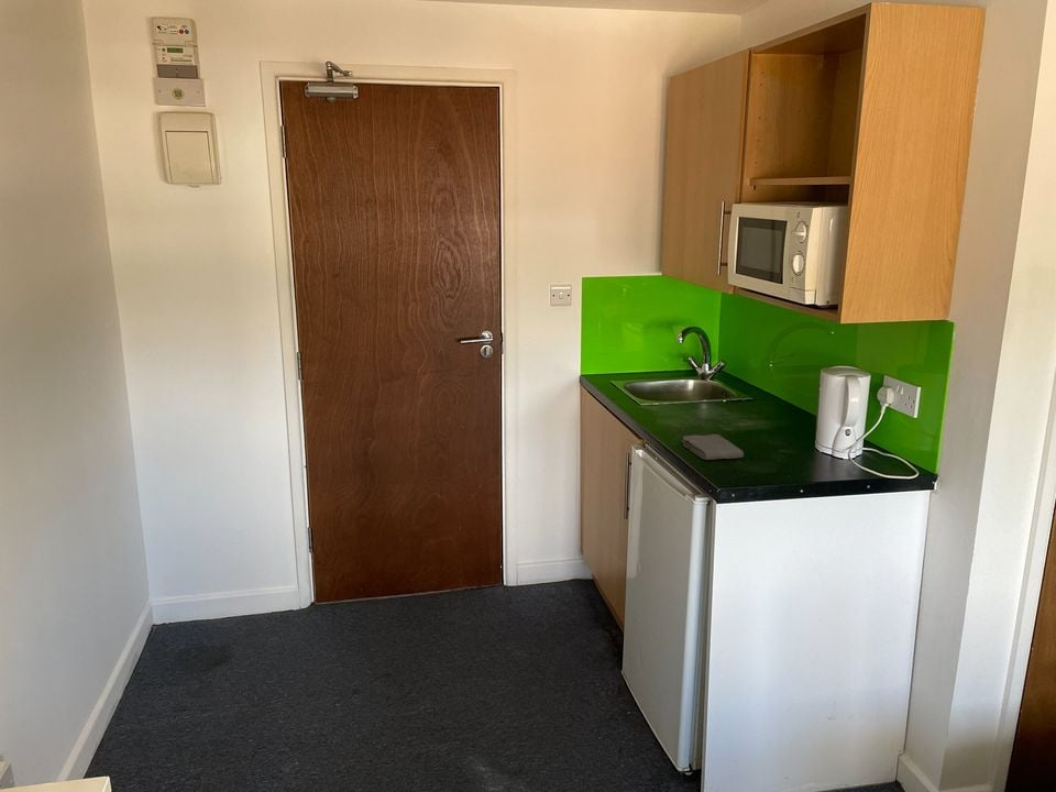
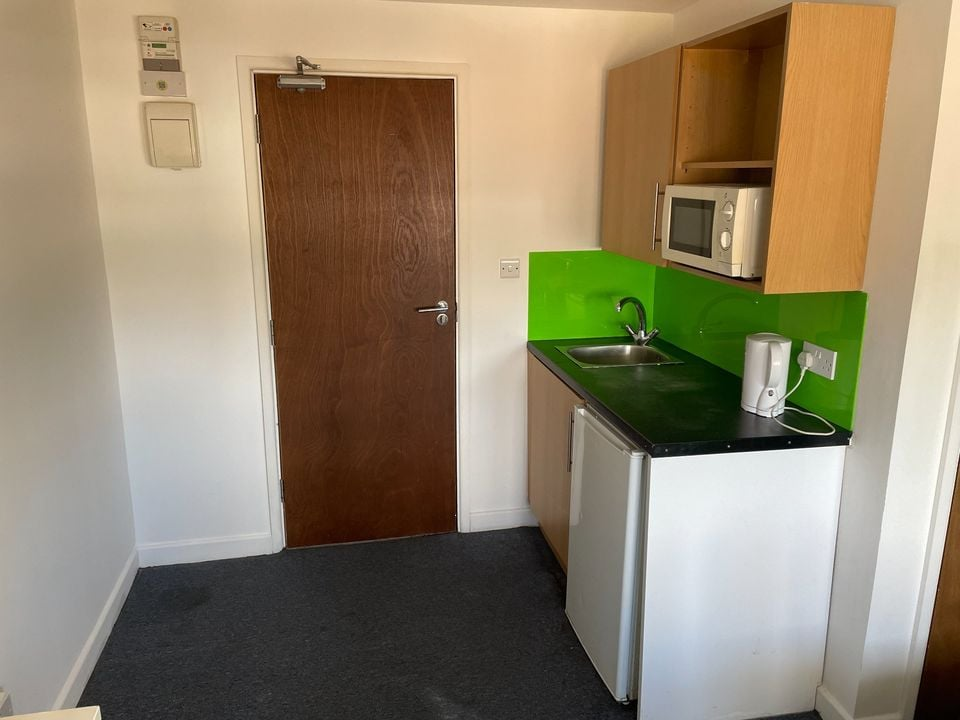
- washcloth (711, 446)
